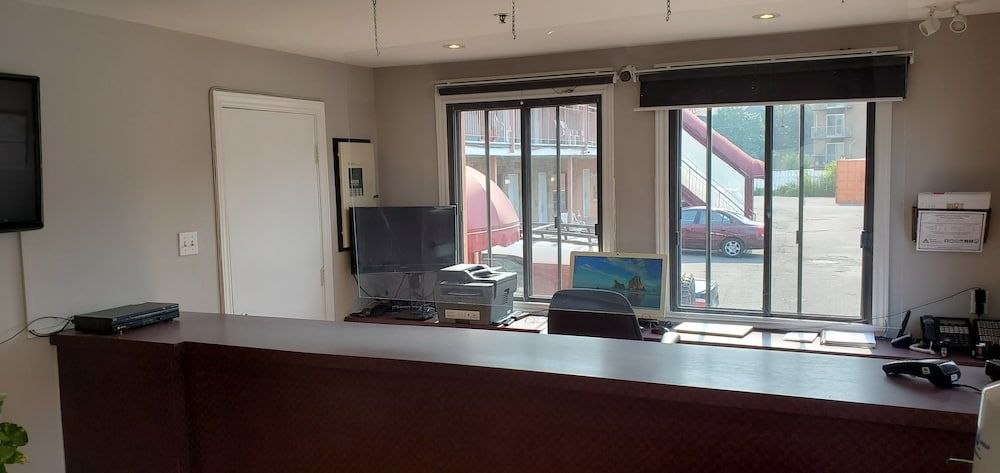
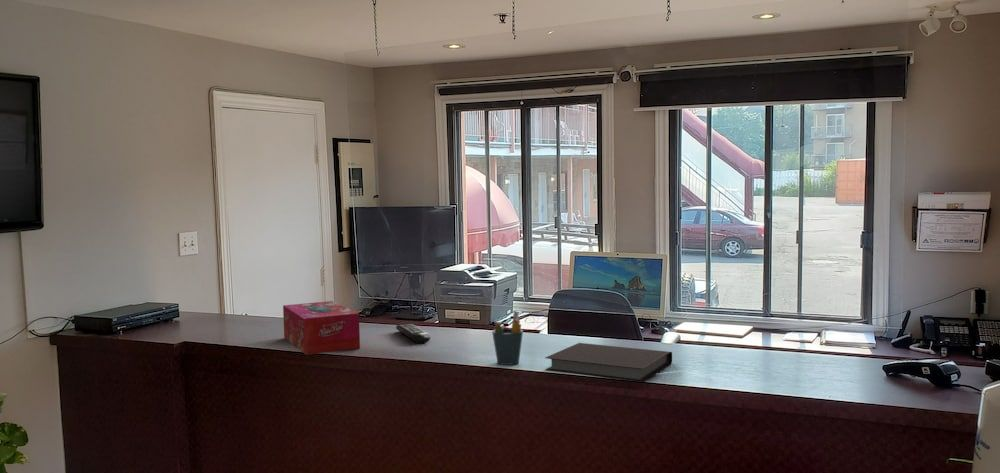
+ pen holder (508, 338)
+ remote control (412, 332)
+ tissue box (319, 325)
+ notebook (609, 360)
